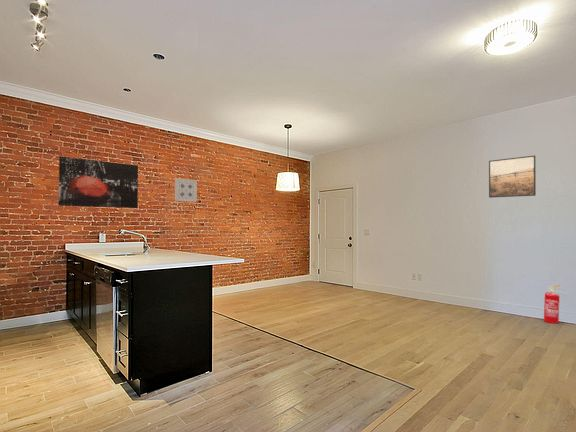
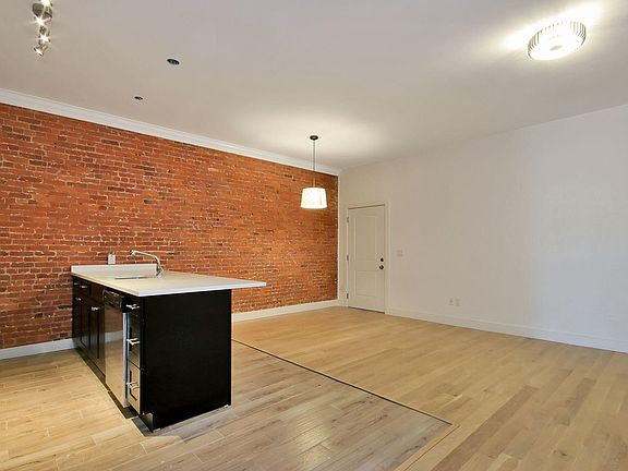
- fire extinguisher (553, 302)
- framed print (511, 177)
- wall art (186, 190)
- wall art (101, 184)
